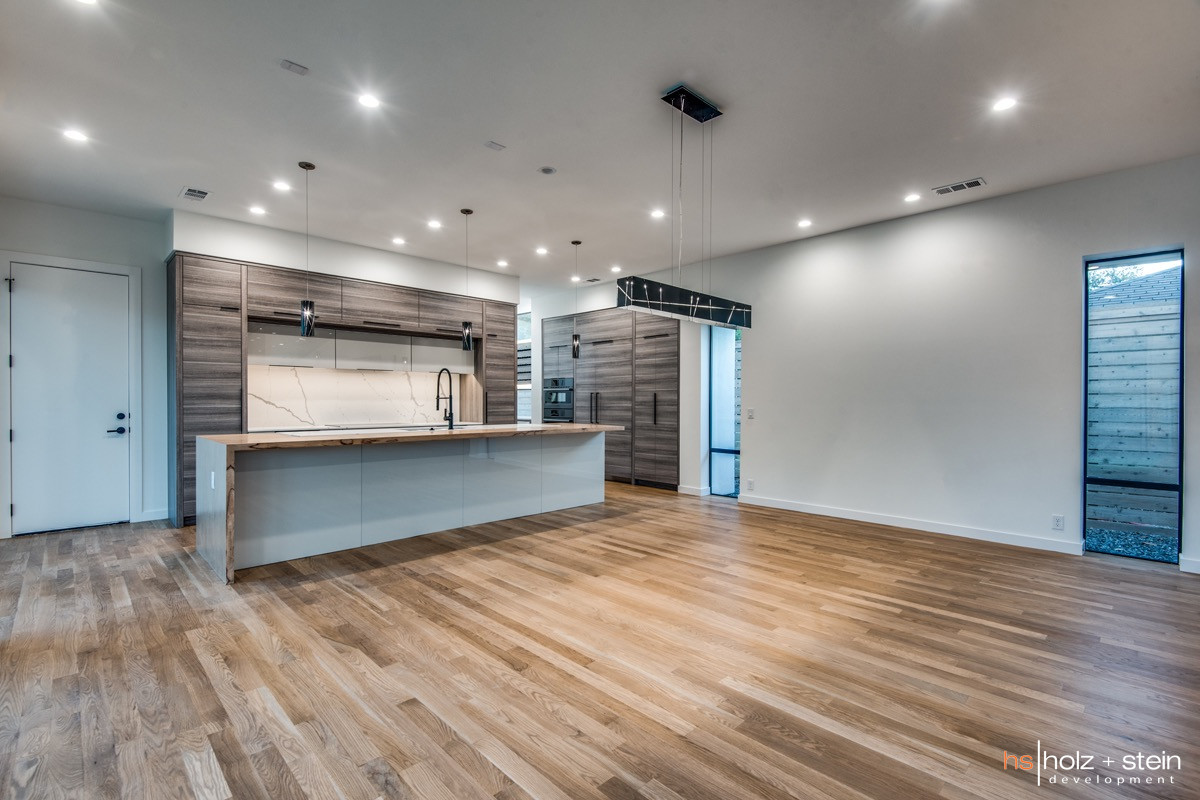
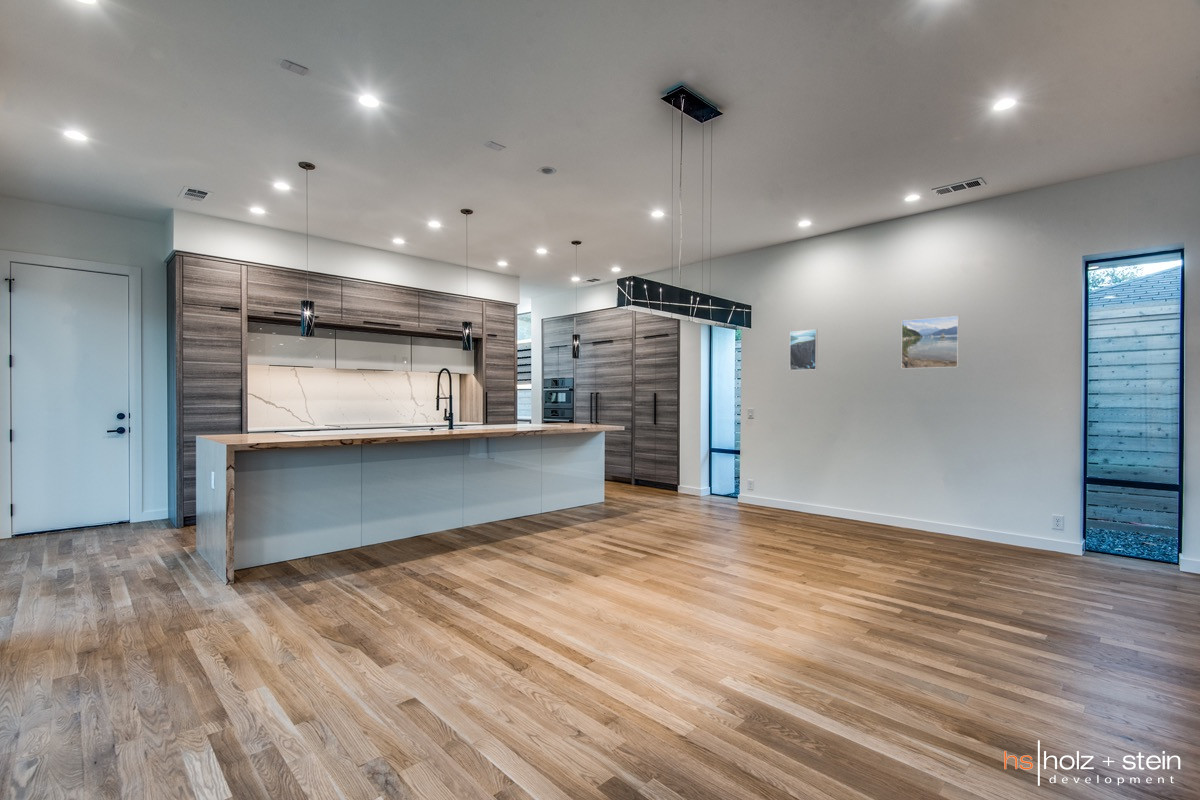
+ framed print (803, 350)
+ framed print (929, 343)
